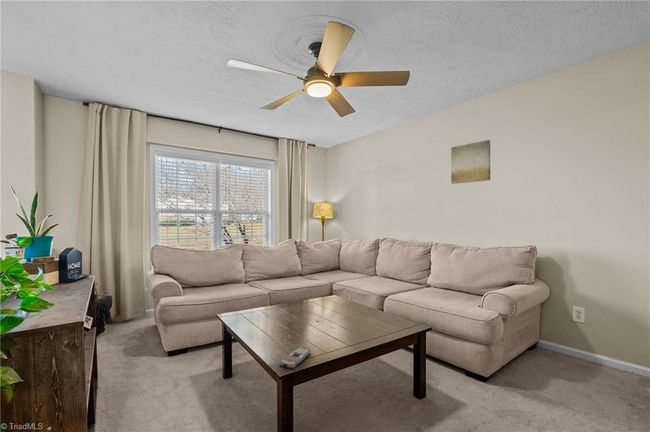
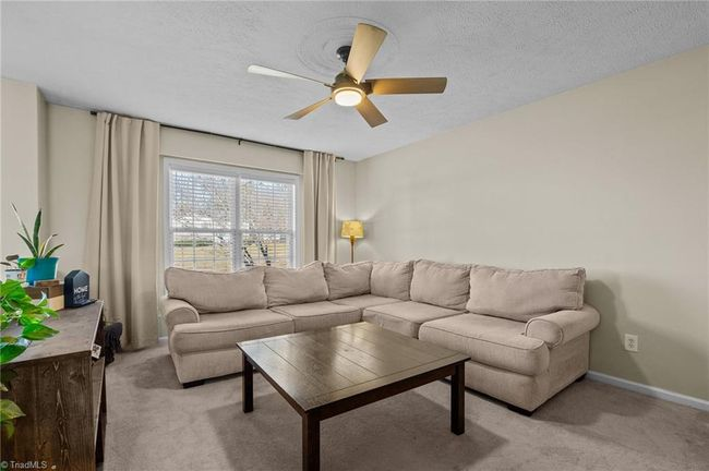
- wall art (469, 163)
- remote control (296, 357)
